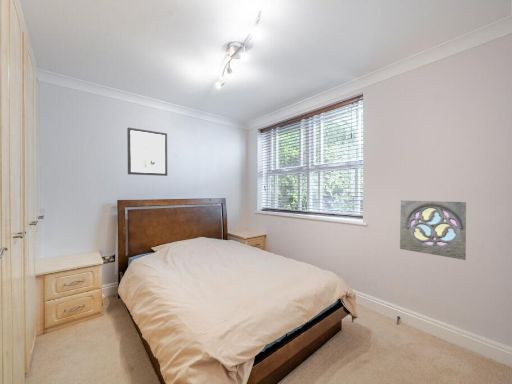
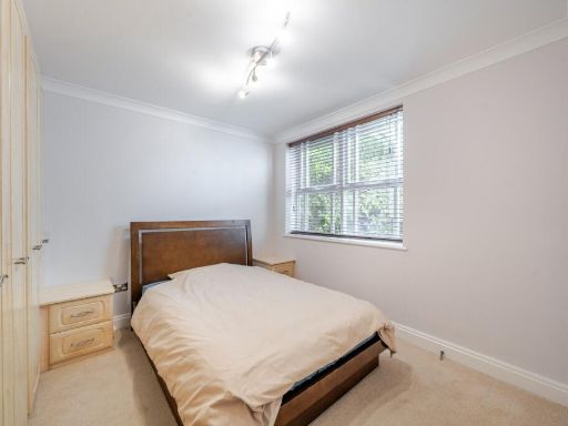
- wall ornament (430, 227)
- wall art (148, 152)
